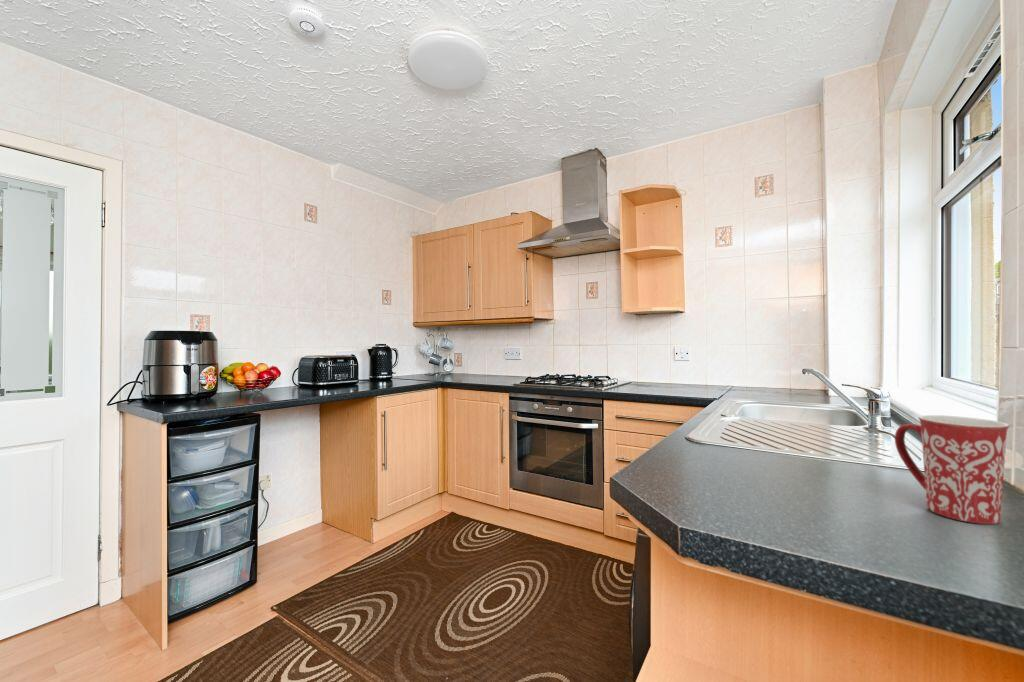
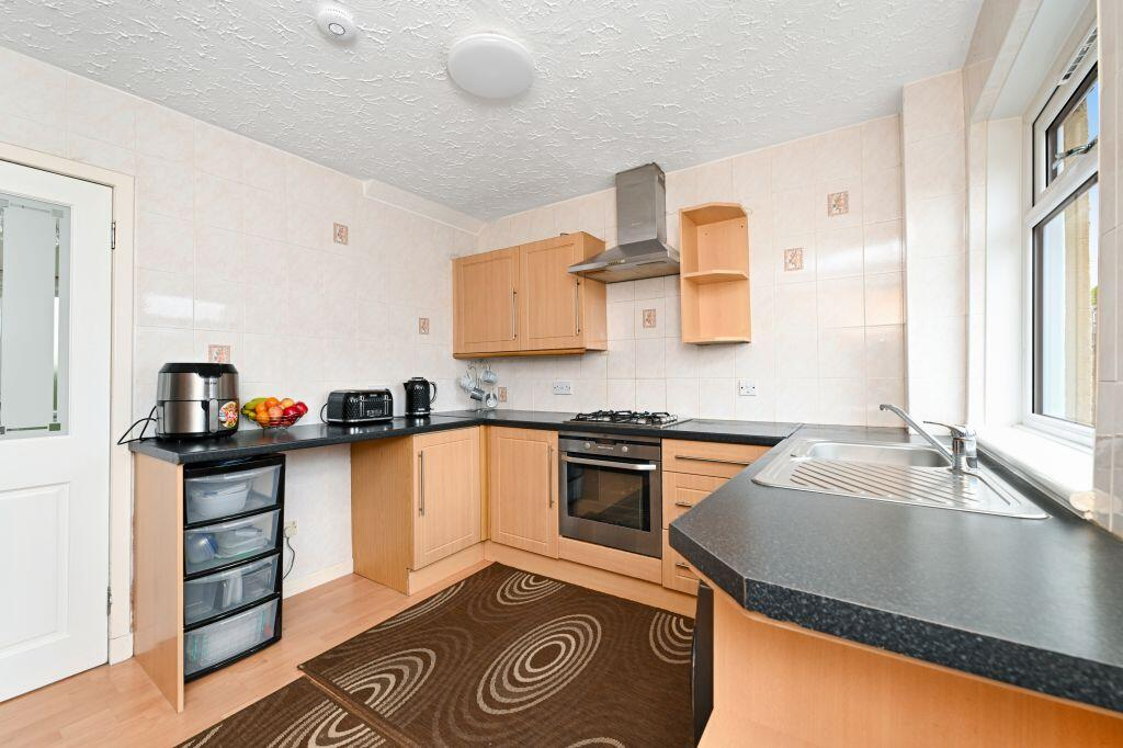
- mug (946, 463)
